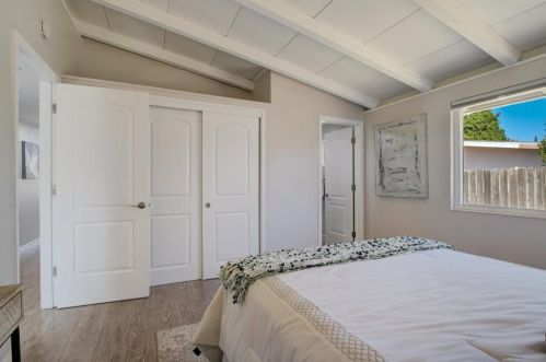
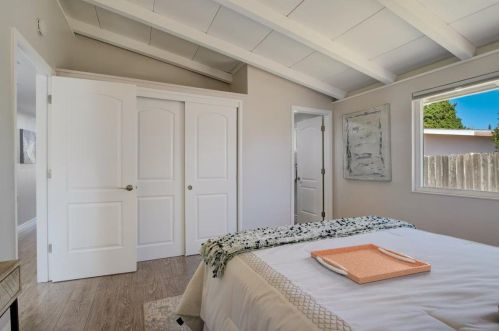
+ serving tray (366, 260)
